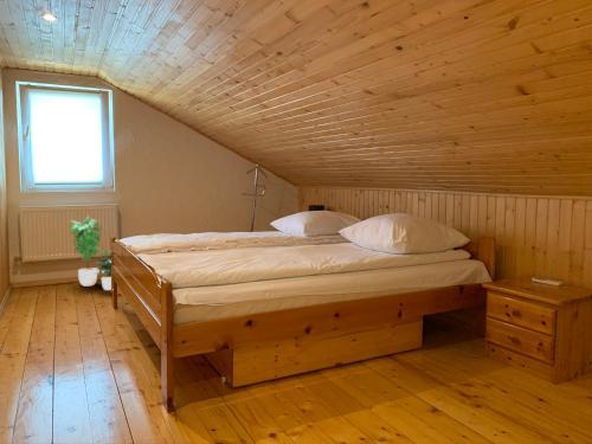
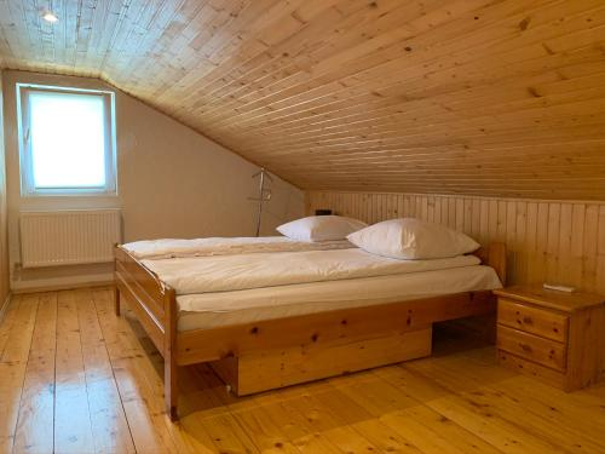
- potted plant (95, 251)
